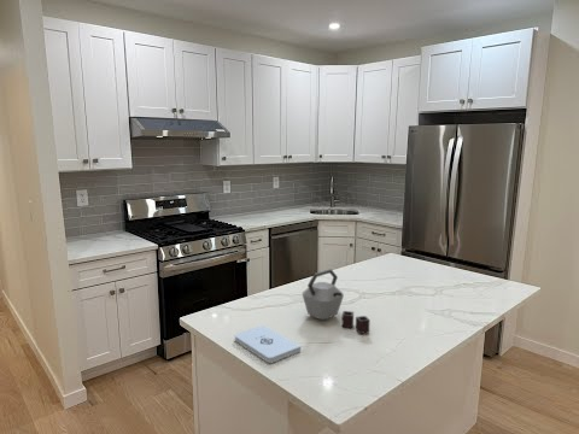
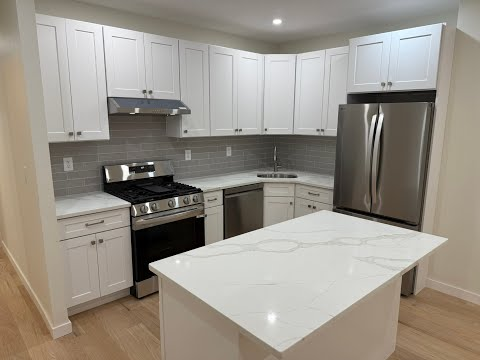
- notepad (265, 342)
- kettle (338, 299)
